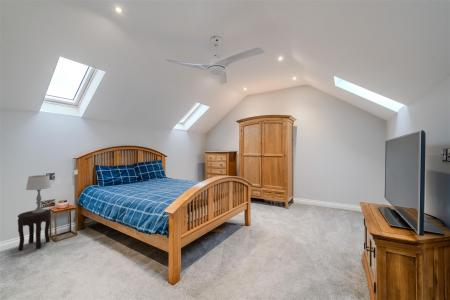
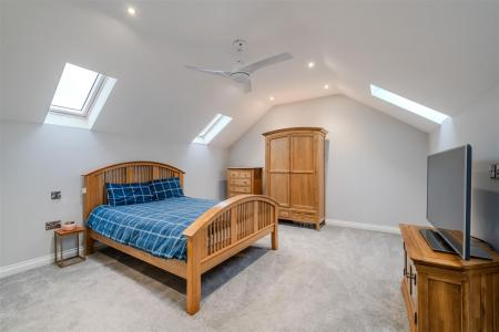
- side table (33, 229)
- table lamp (38, 193)
